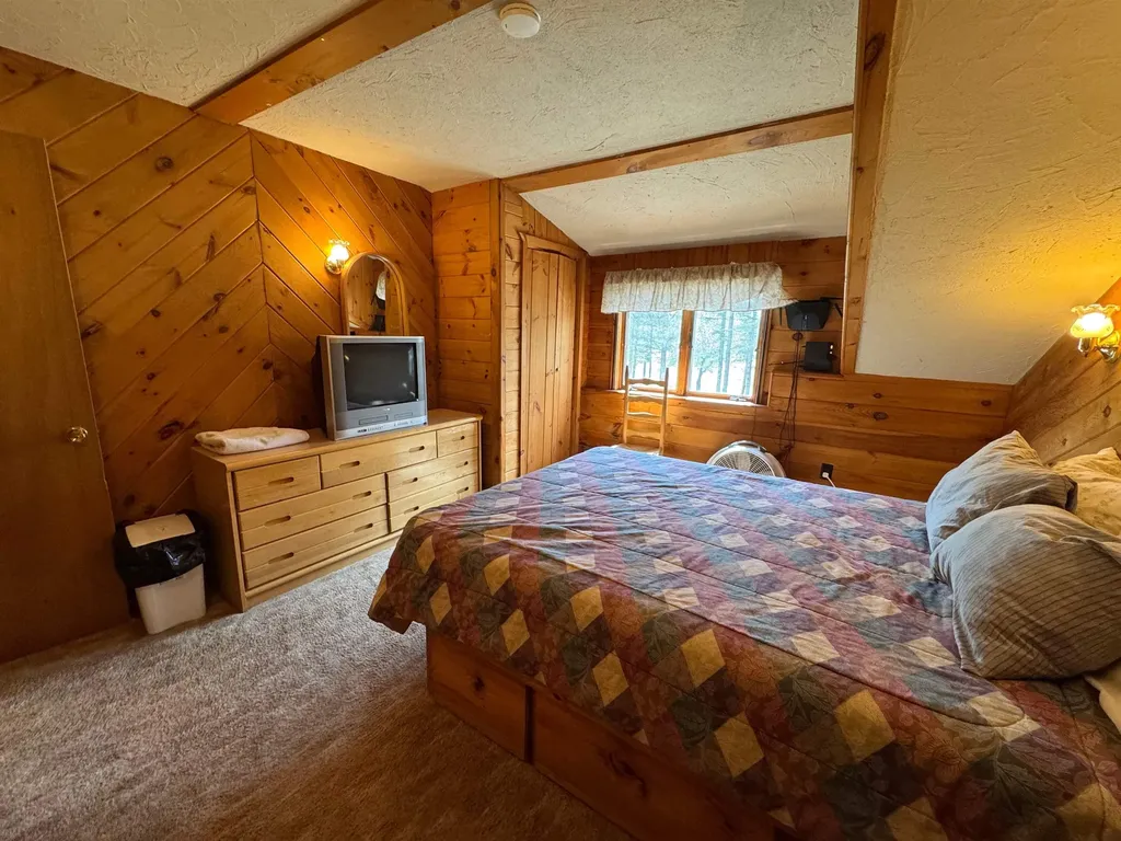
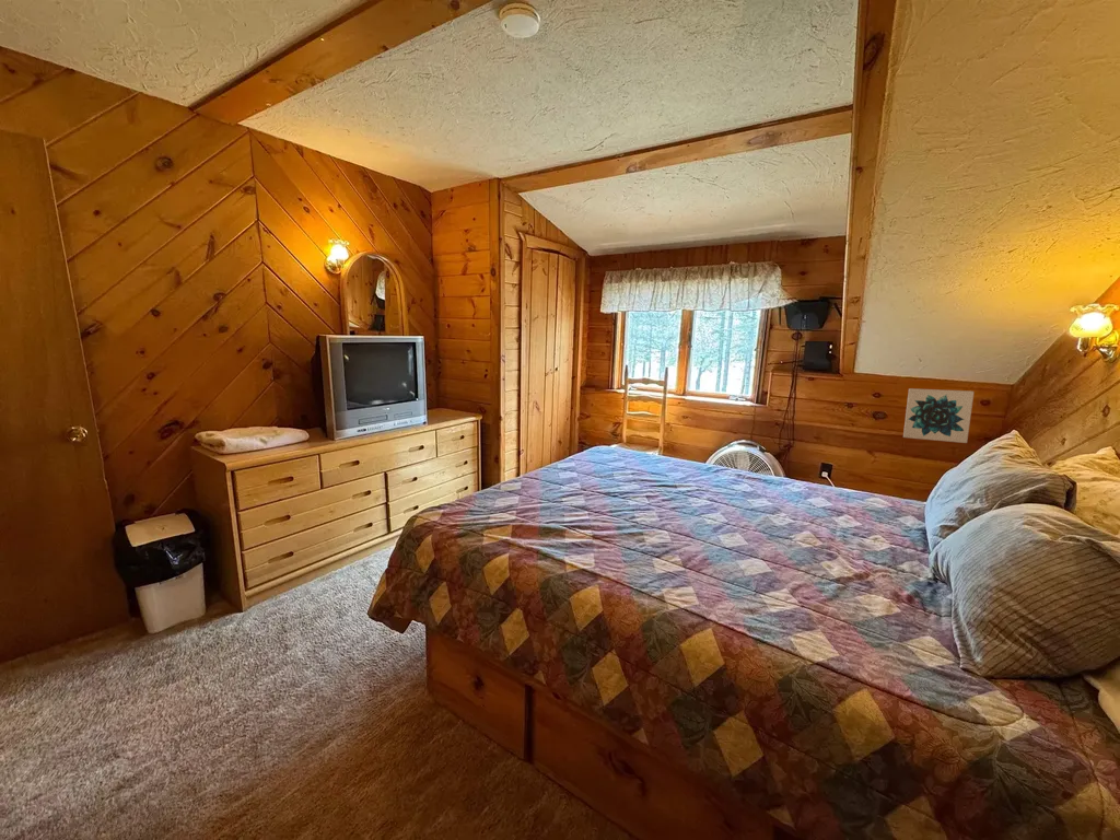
+ wall art (936, 415)
